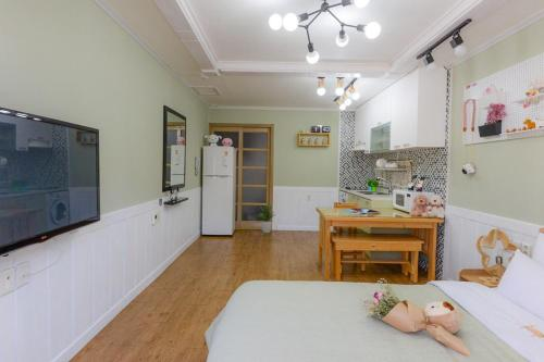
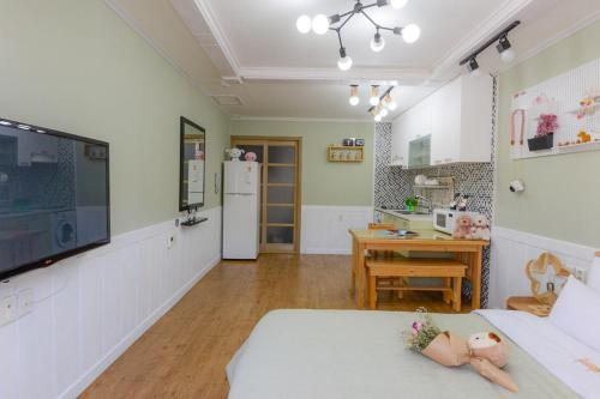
- potted plant (265, 216)
